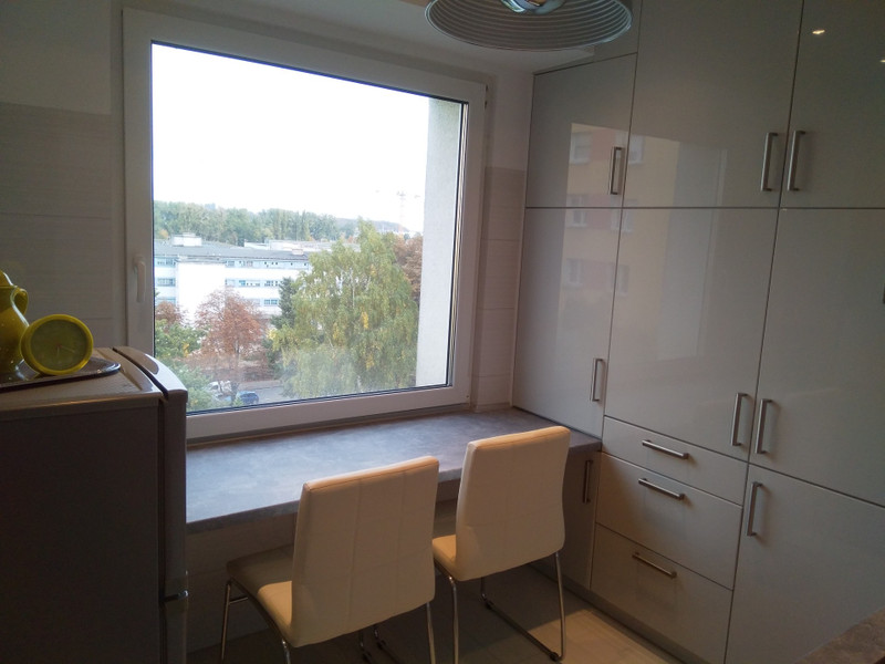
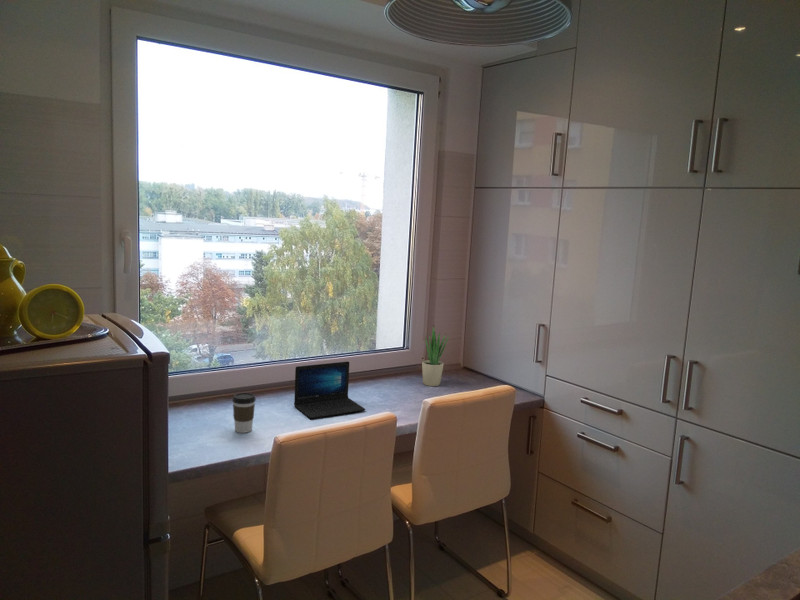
+ laptop (330, 388)
+ coffee cup (243, 412)
+ potted plant (435, 354)
